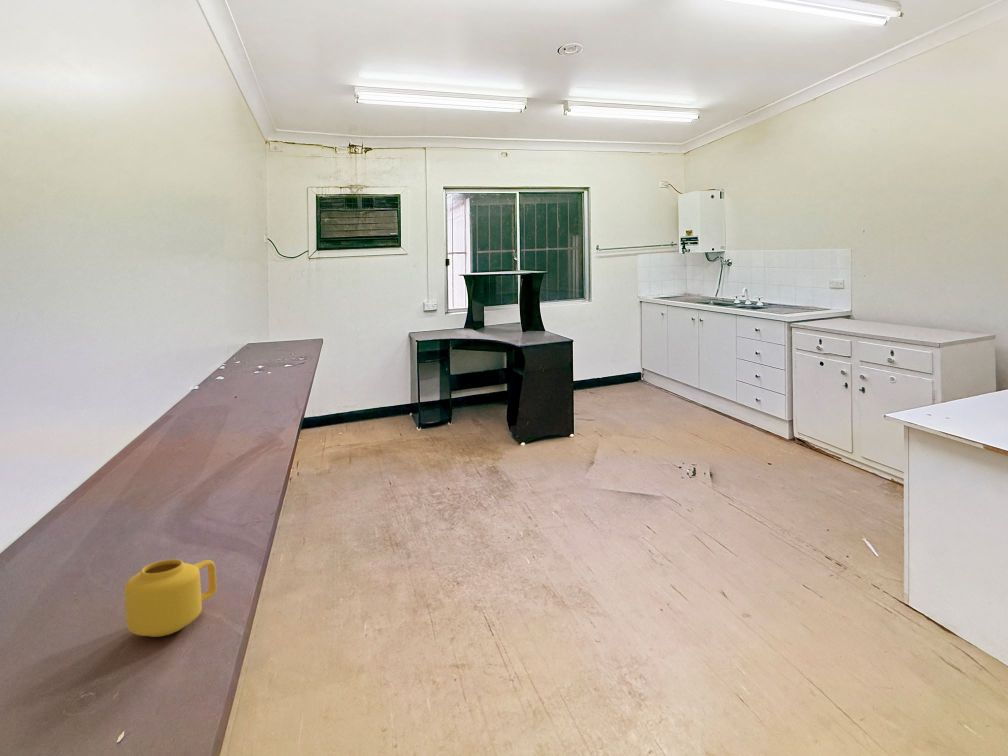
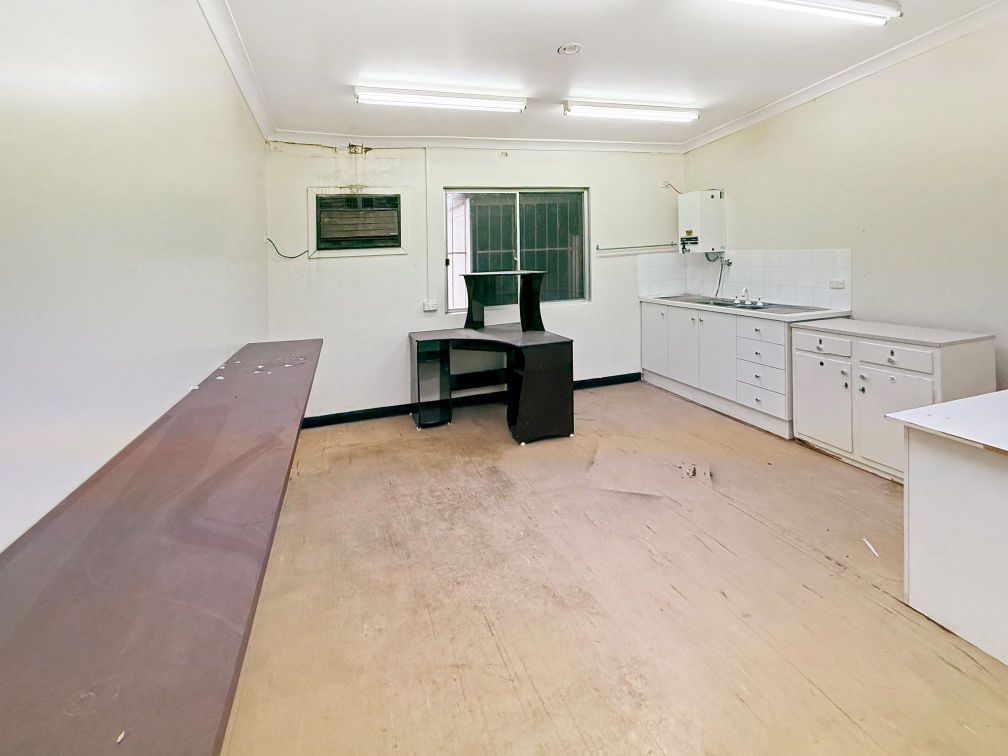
- mug (175, 592)
